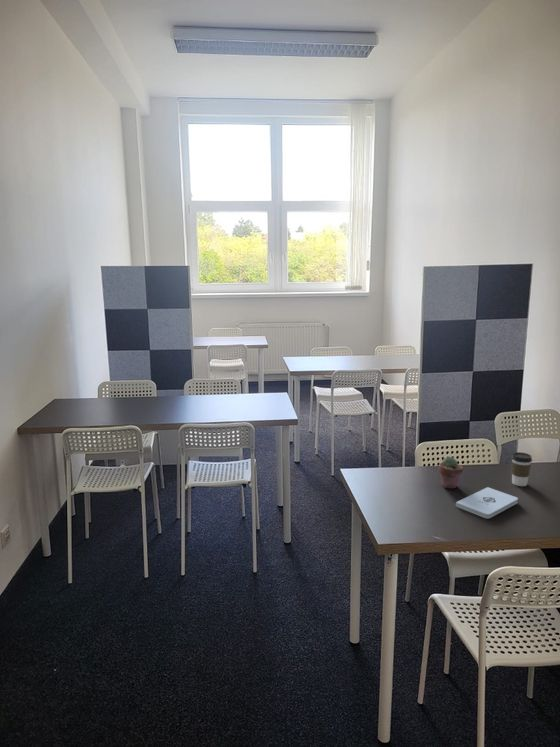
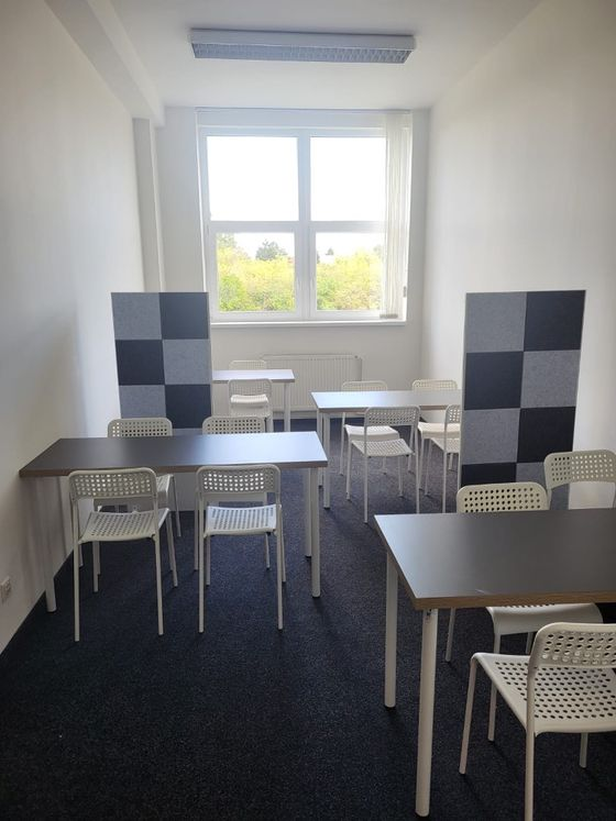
- potted succulent (450, 471)
- coffee cup (520, 469)
- notepad (487, 502)
